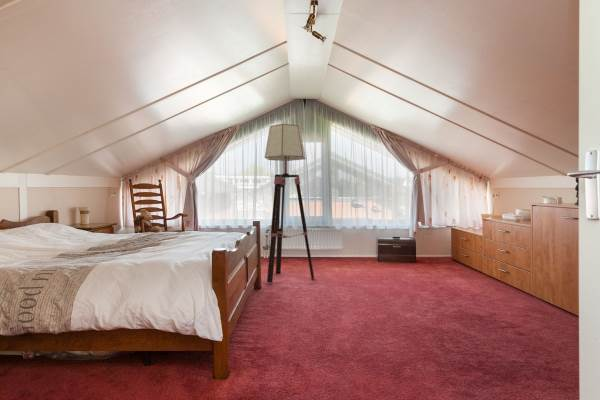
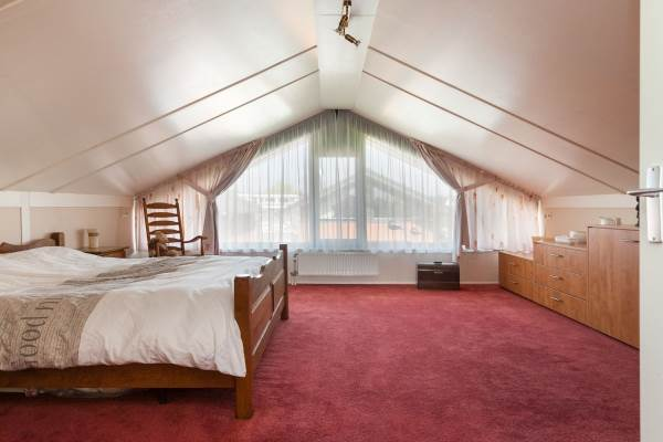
- floor lamp (283, 201)
